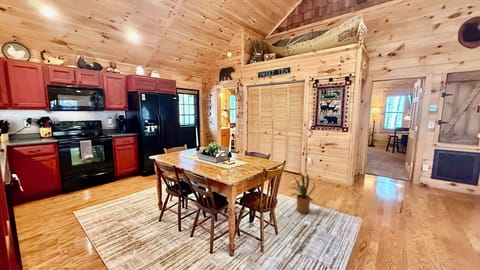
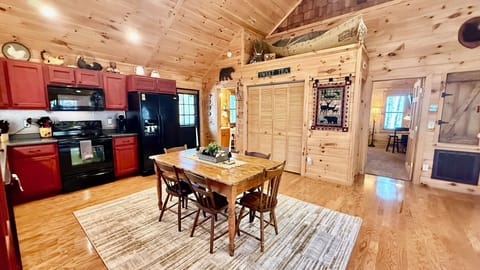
- house plant (301, 192)
